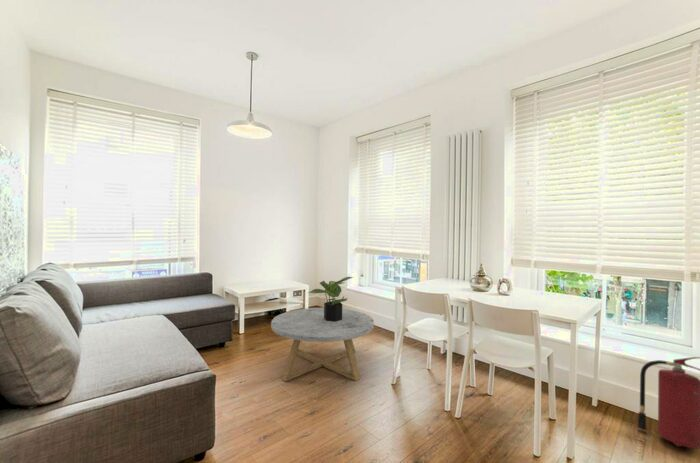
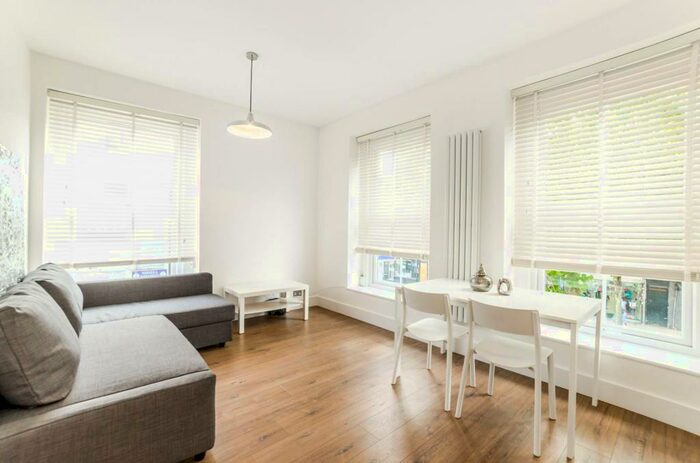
- coffee table (322, 341)
- fire extinguisher (671, 395)
- potted plant (334, 297)
